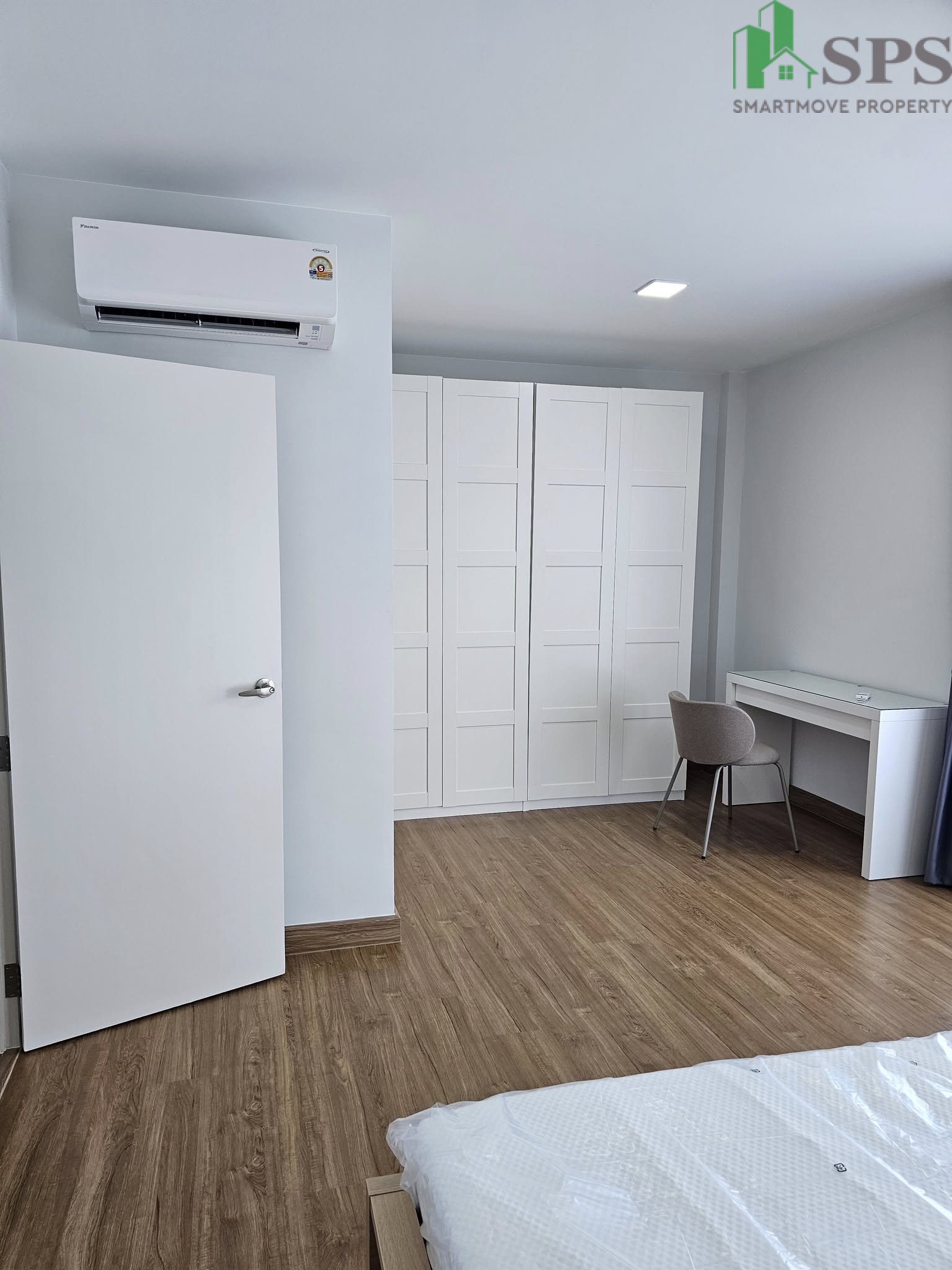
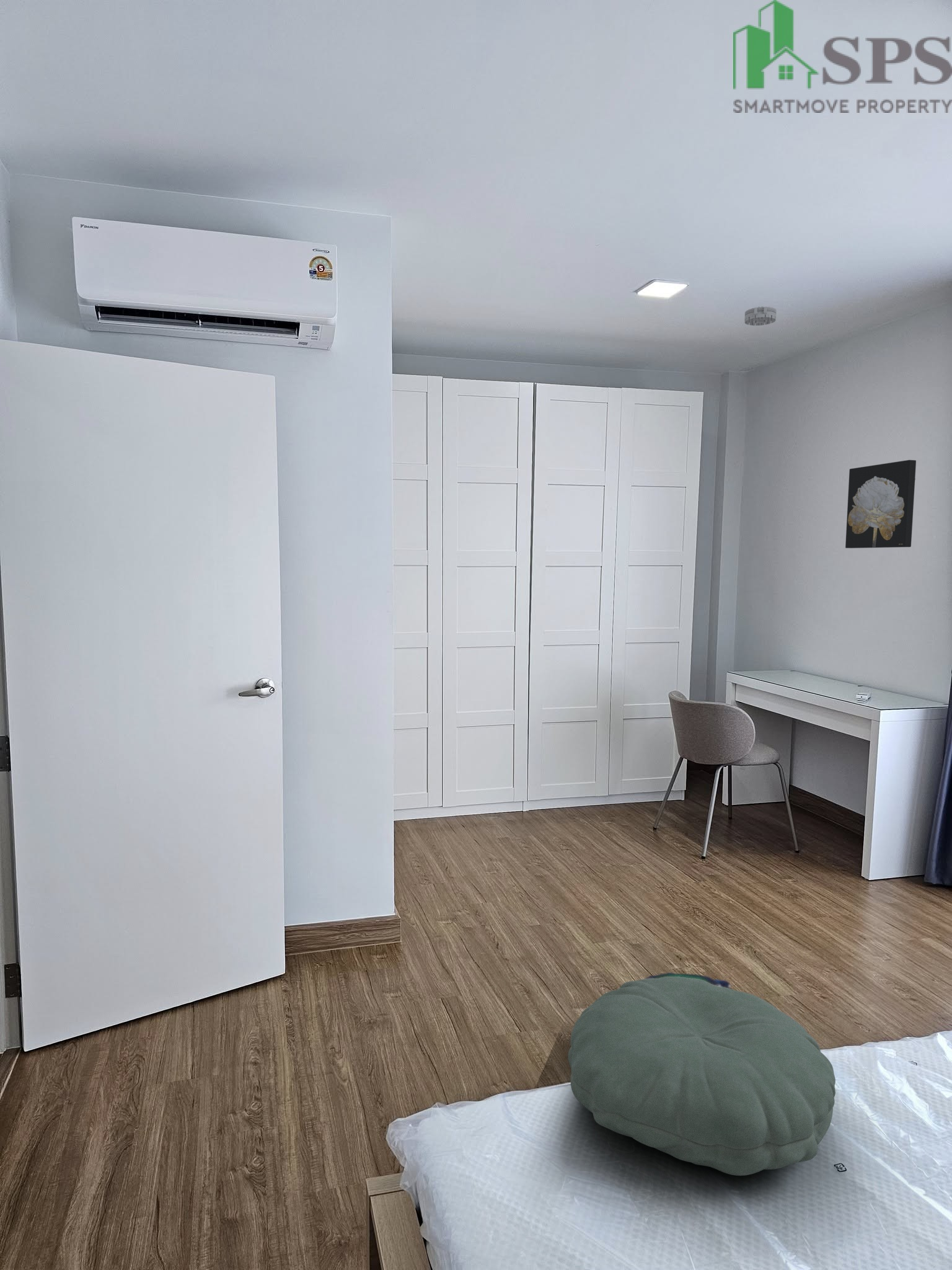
+ smoke detector (760, 316)
+ pillow (697, 1059)
+ wall art (879, 506)
+ plush toy (686, 977)
